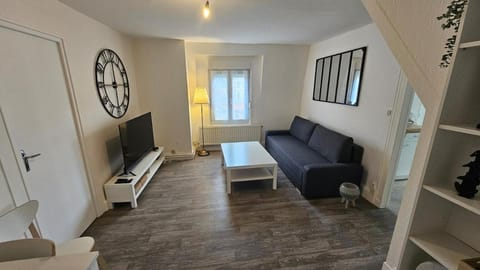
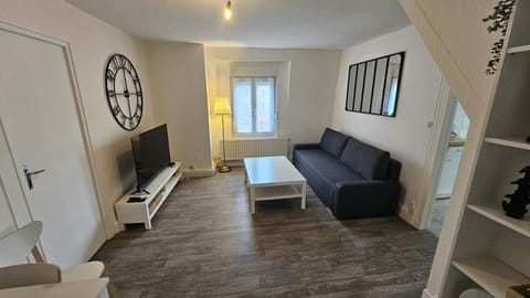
- planter (348, 195)
